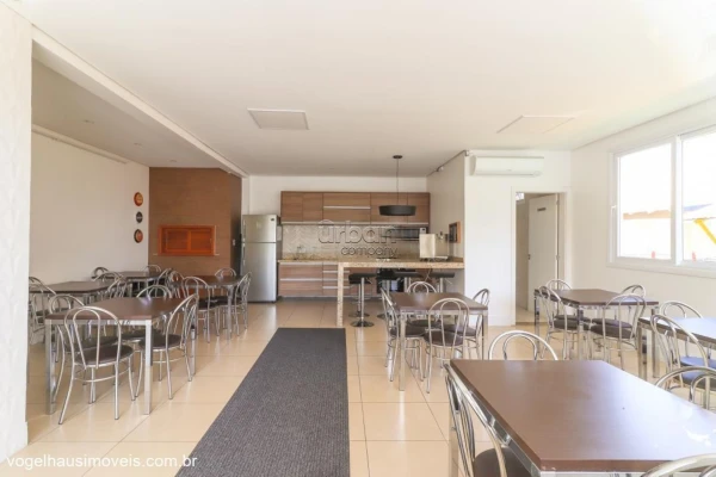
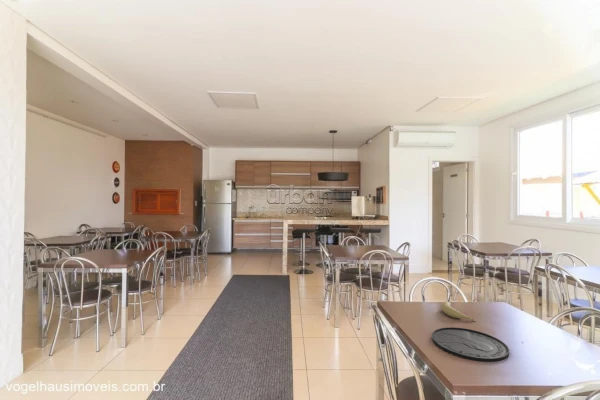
+ banana (456, 310)
+ plate (468, 342)
